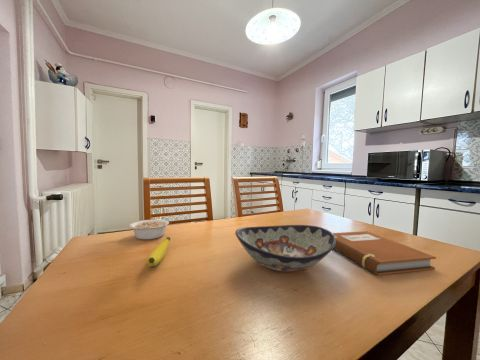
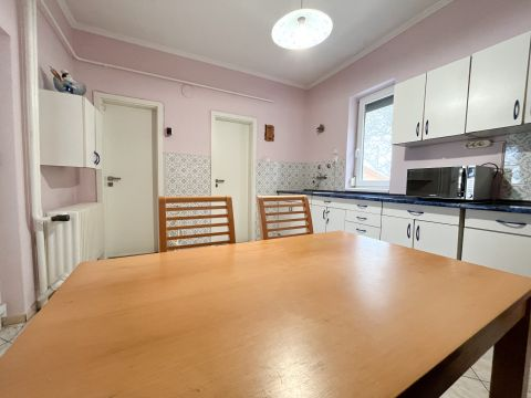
- notebook (368, 248)
- decorative bowl (284, 248)
- legume (151, 228)
- banana (156, 253)
